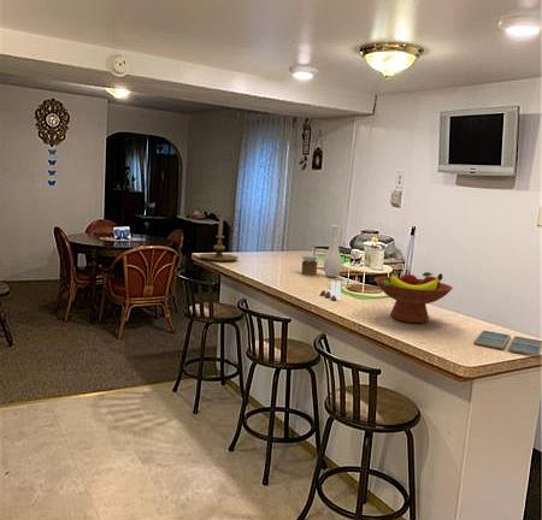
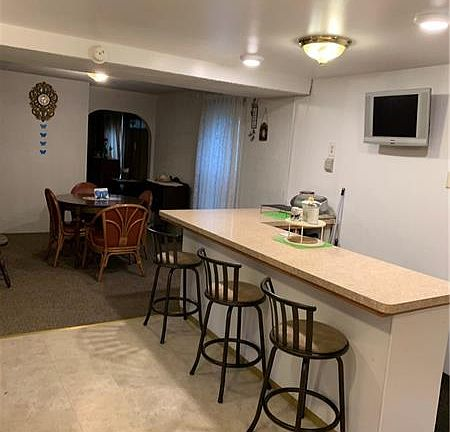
- fruit bowl (411, 294)
- salt and pepper shaker set (332, 289)
- drink coaster (507, 341)
- candle holder (219, 237)
- vase (328, 250)
